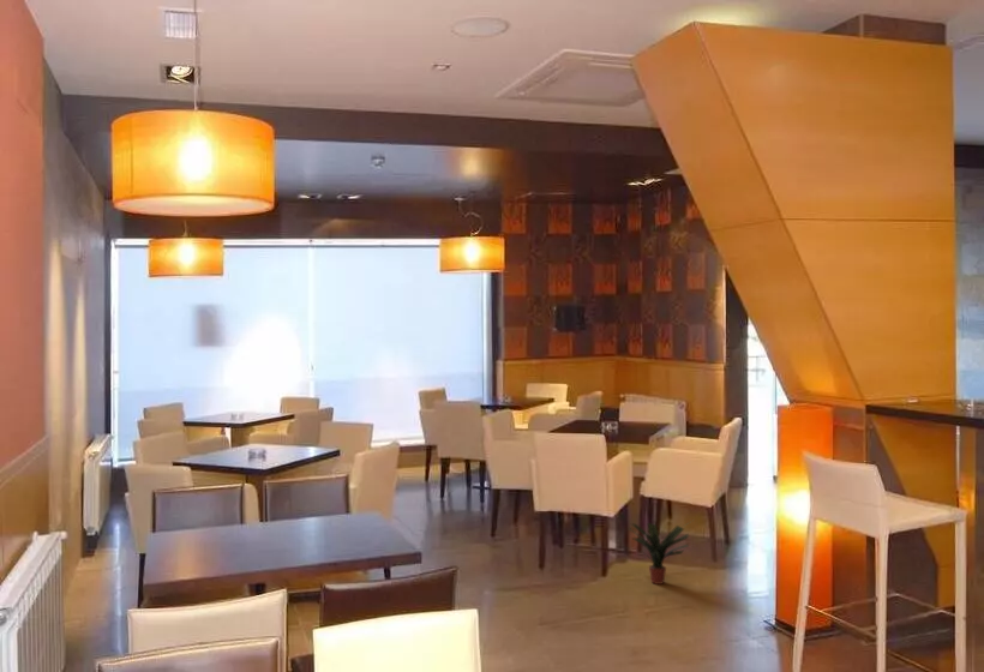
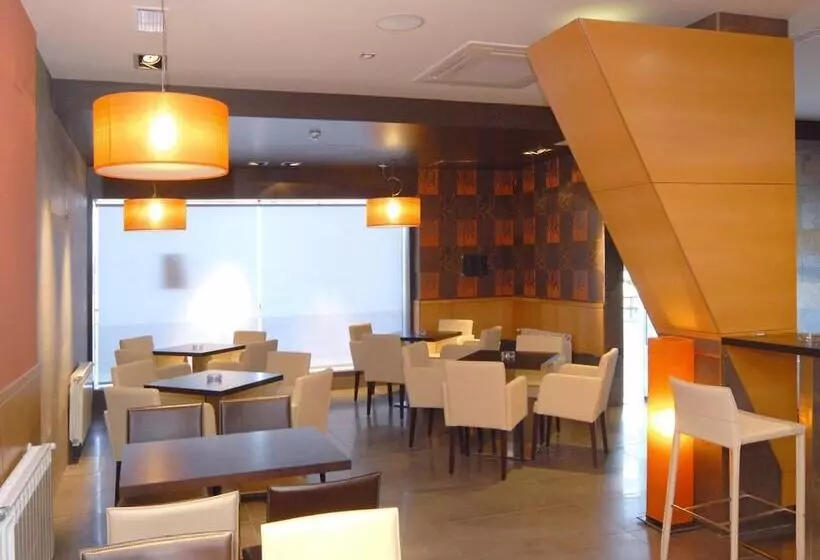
- potted plant (660, 548)
